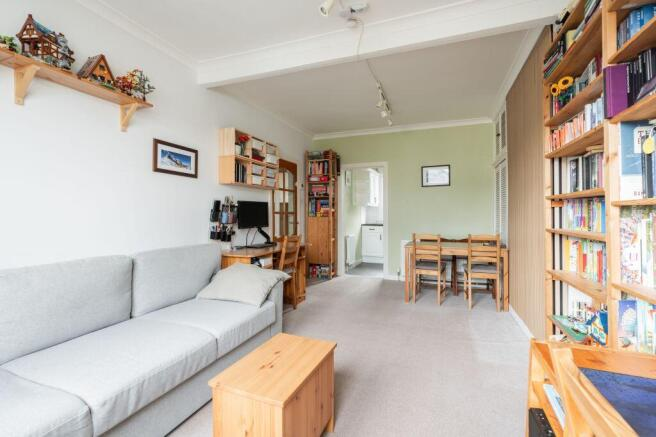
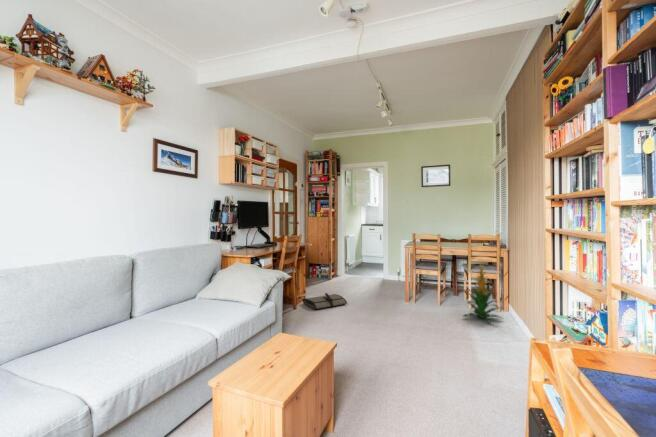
+ indoor plant (481, 290)
+ tool roll (324, 298)
